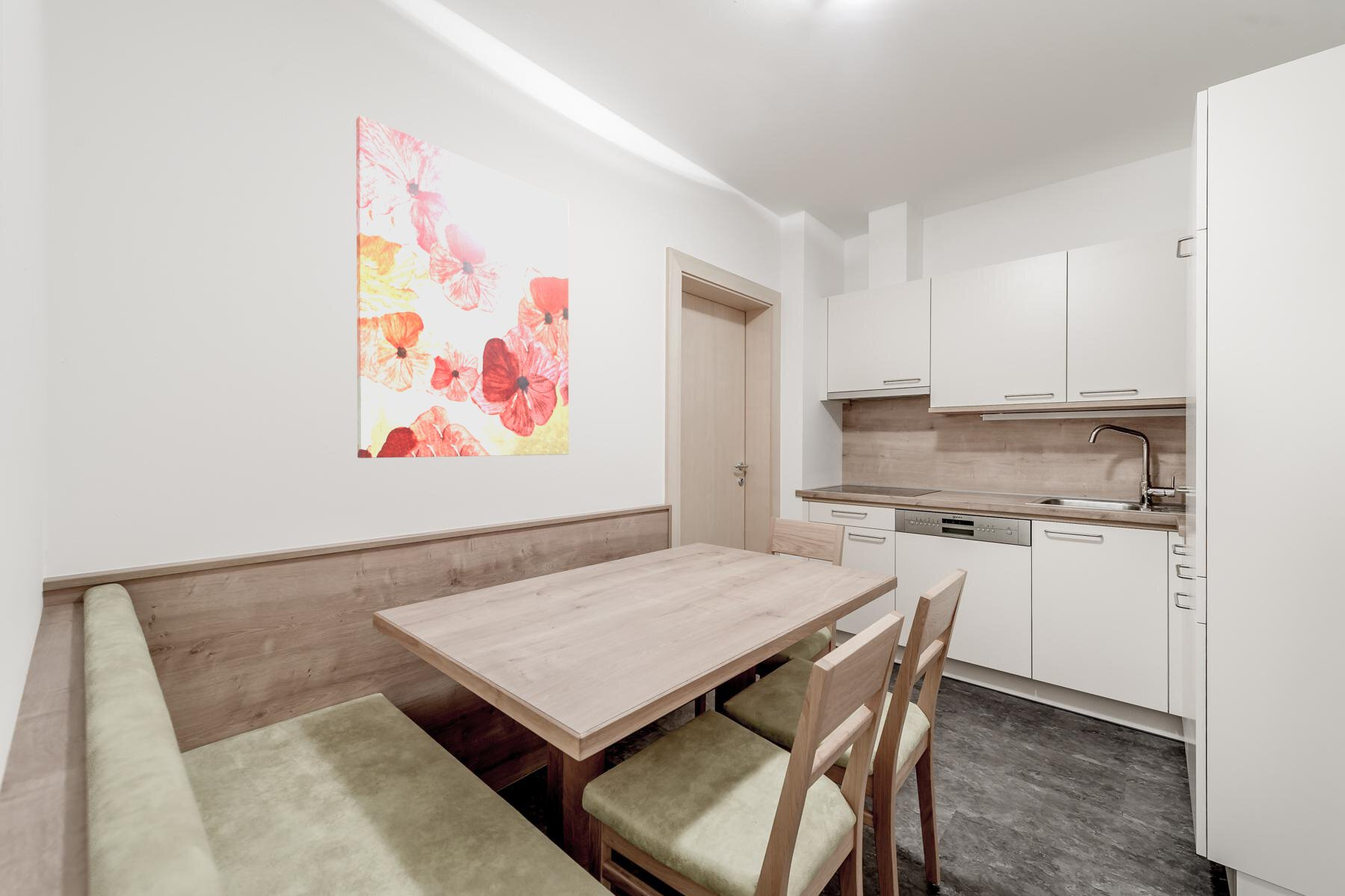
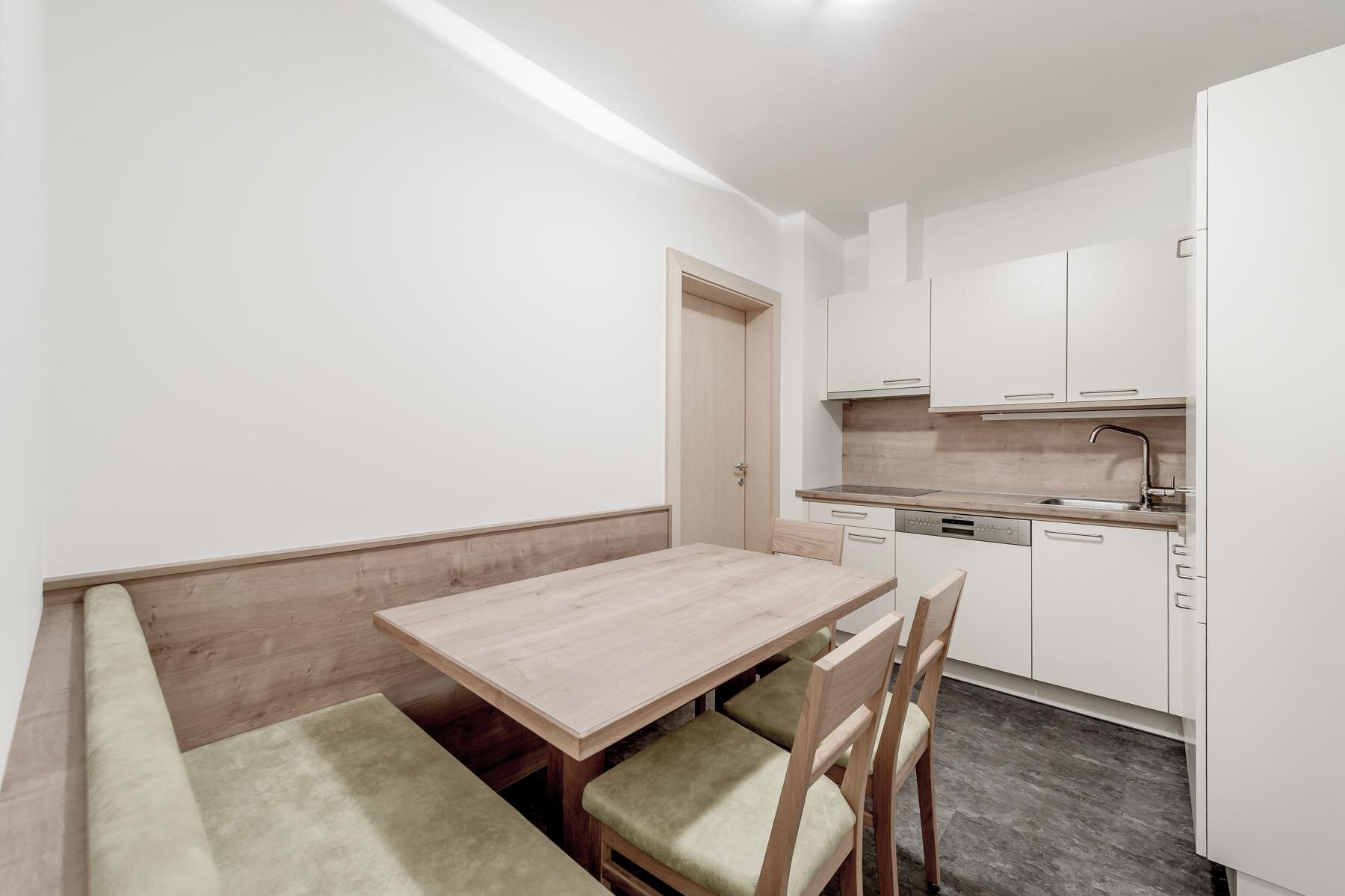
- wall art (477, 311)
